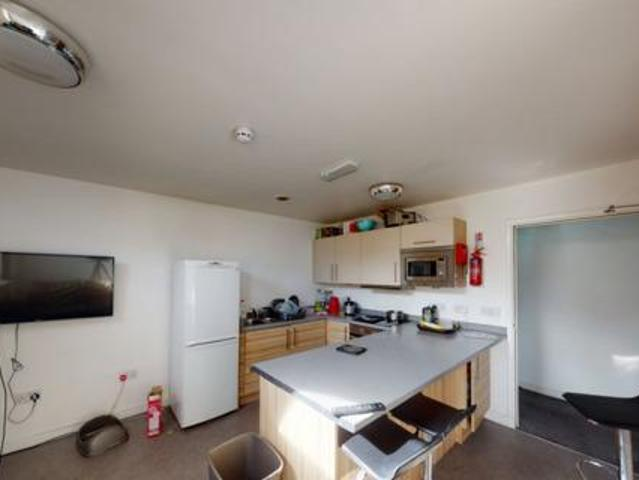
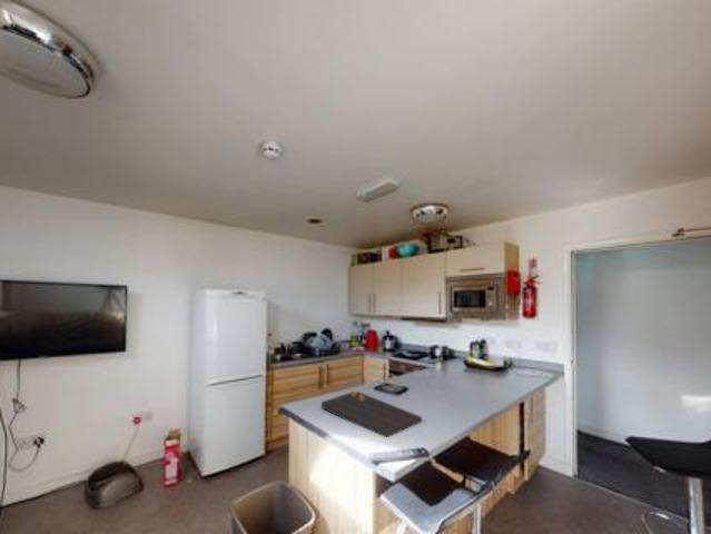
+ cutting board (368, 408)
